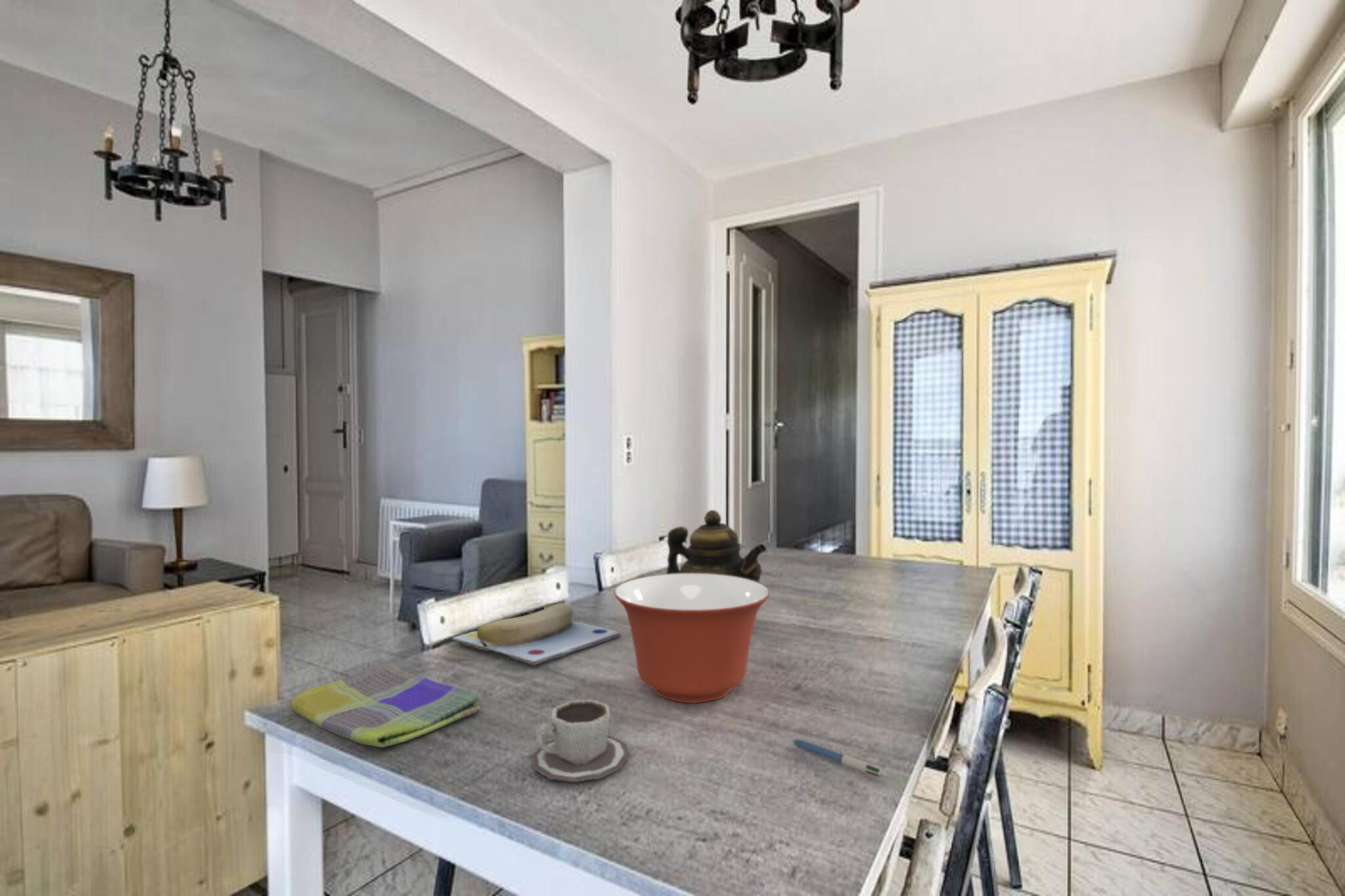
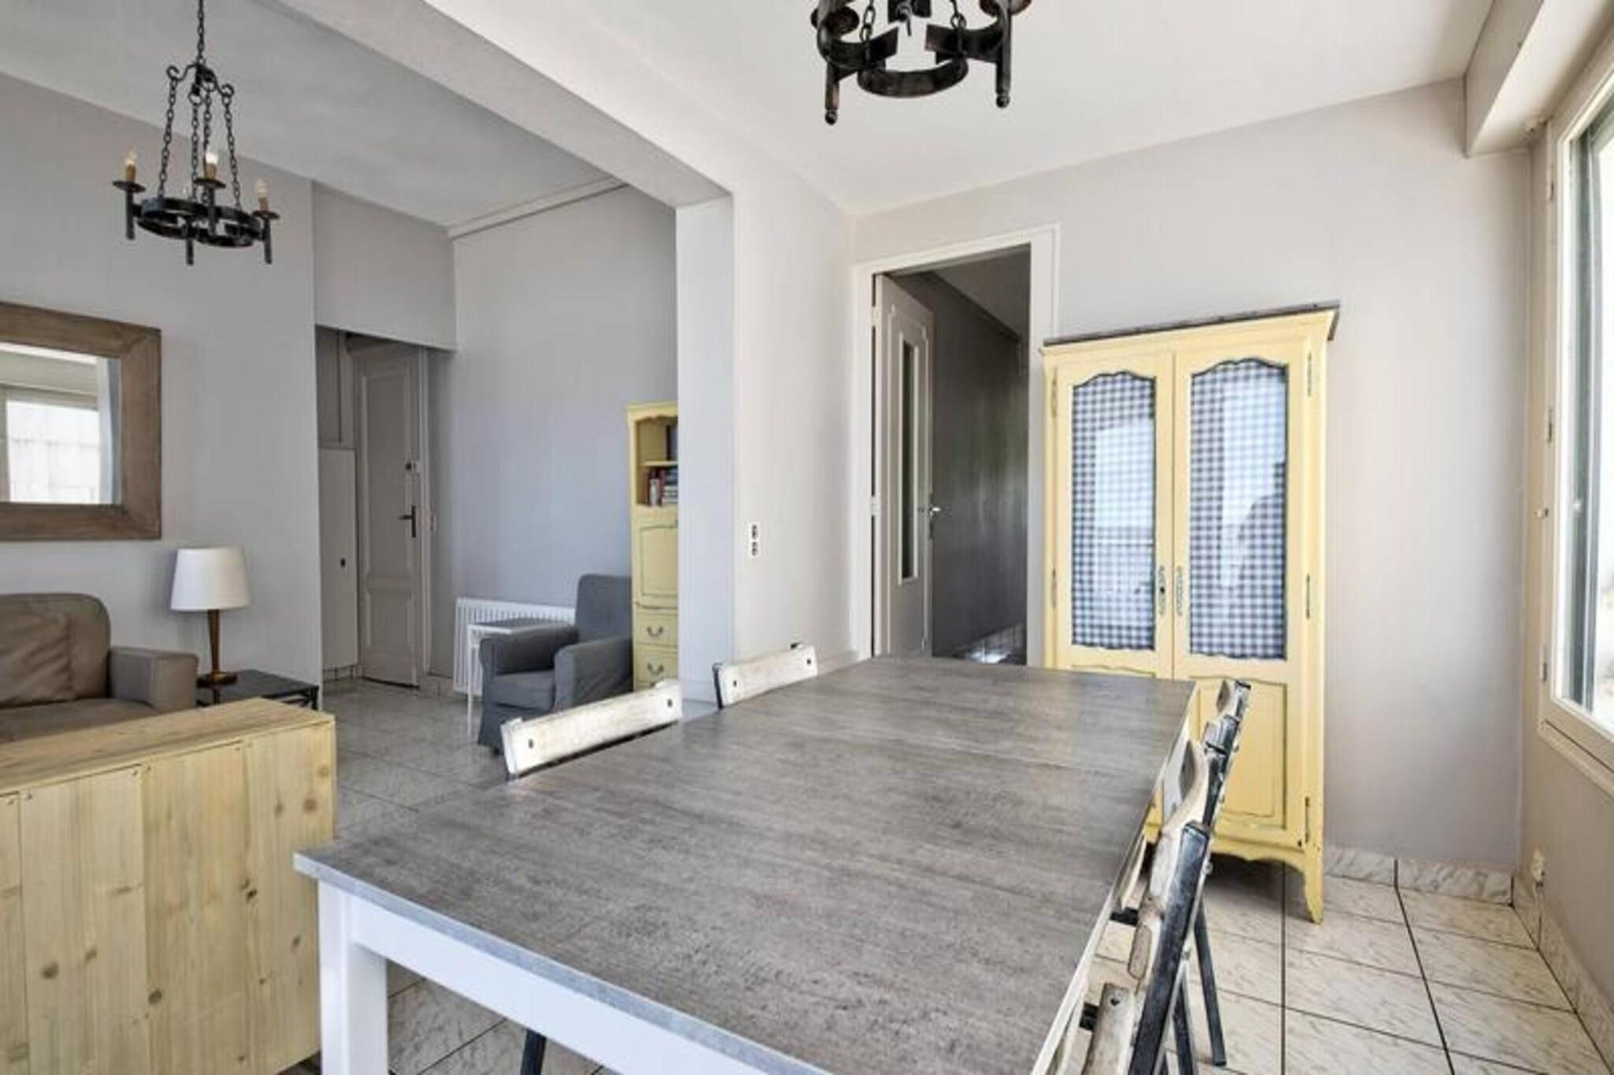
- teapot (714, 565)
- banana (538, 624)
- cup (581, 736)
- pen (837, 756)
- mixing bowl (692, 638)
- dish towel (384, 701)
